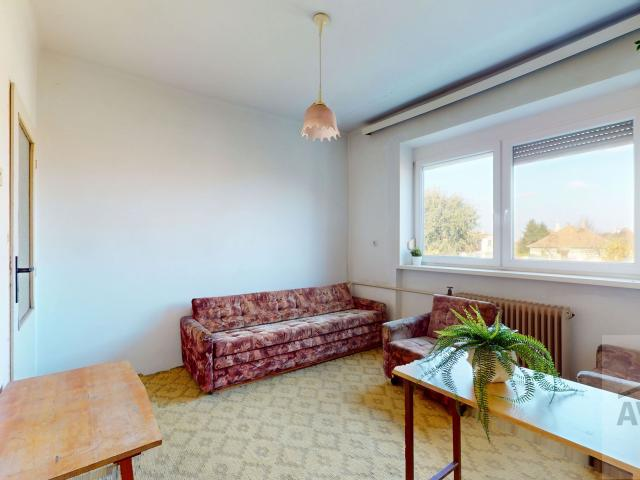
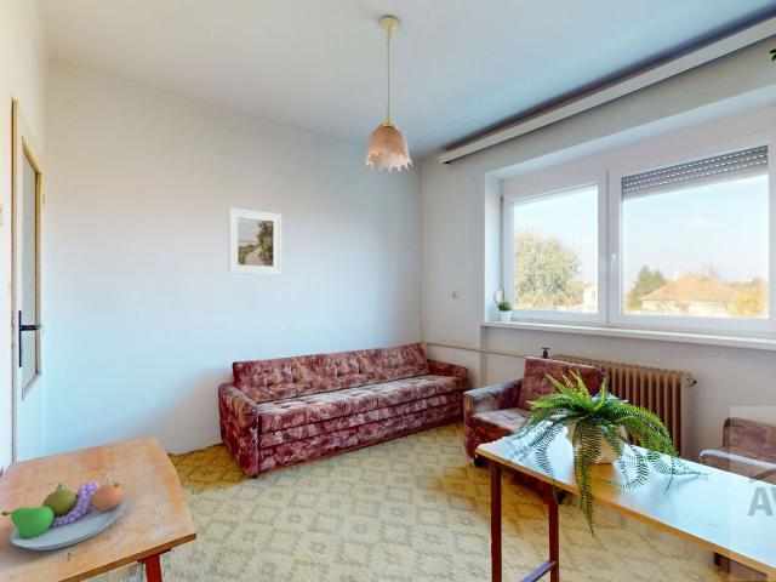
+ fruit bowl (68, 508)
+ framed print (256, 242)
